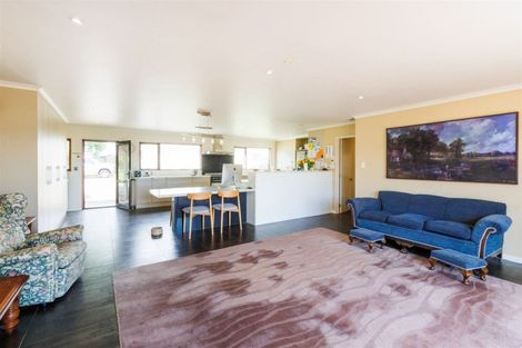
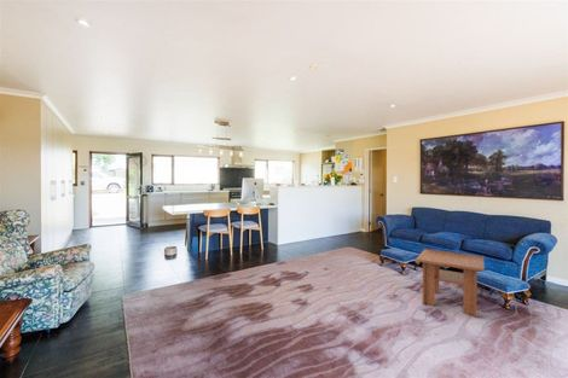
+ coffee table (450, 279)
